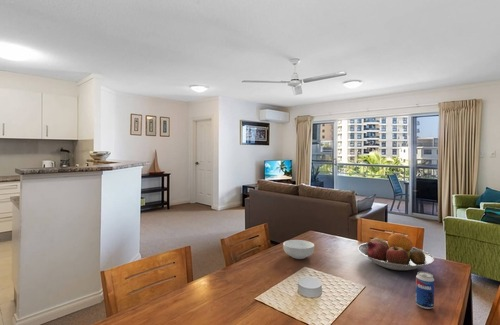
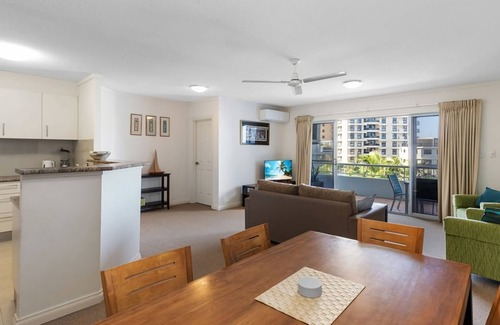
- beverage can (424, 290)
- cereal bowl (298, 250)
- fruit bowl (393, 249)
